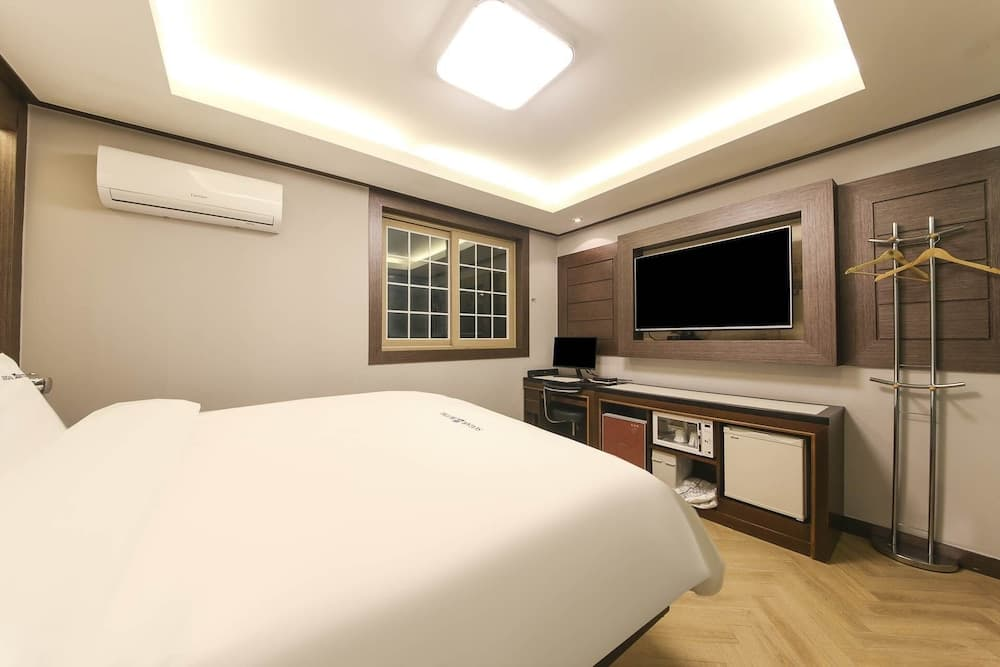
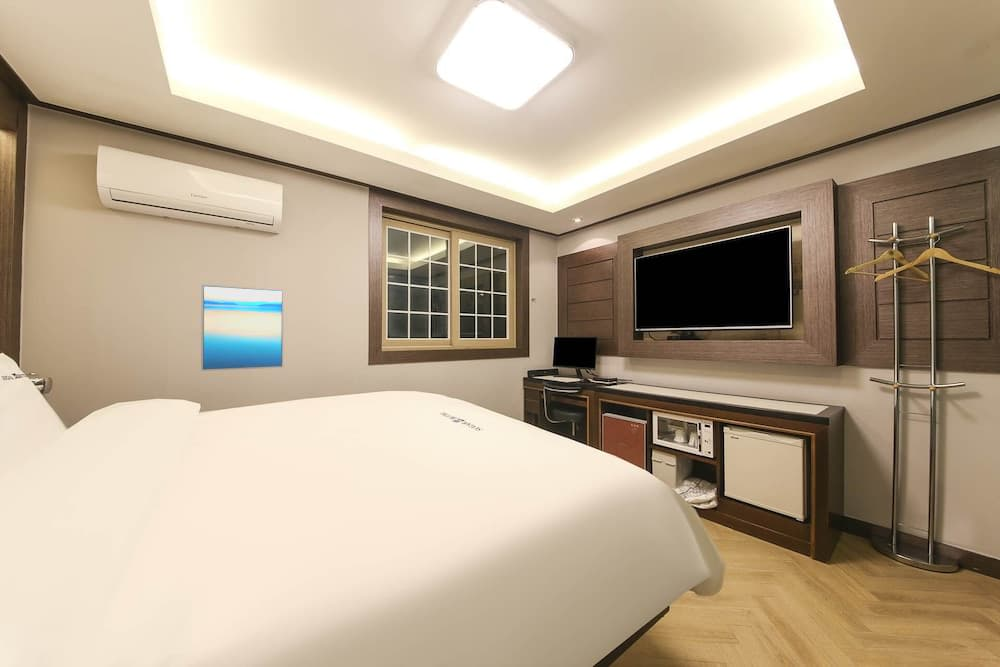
+ wall art (244, 328)
